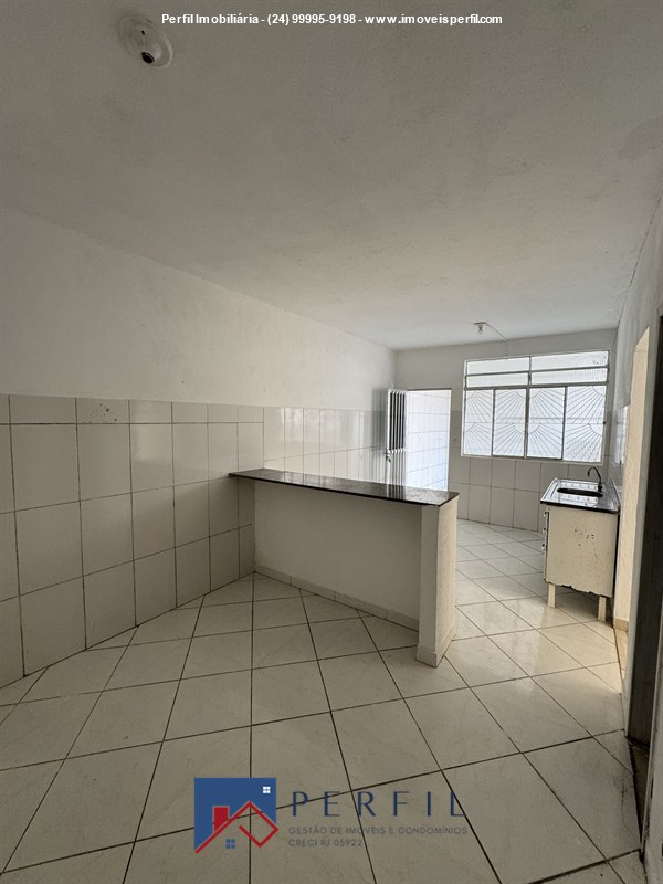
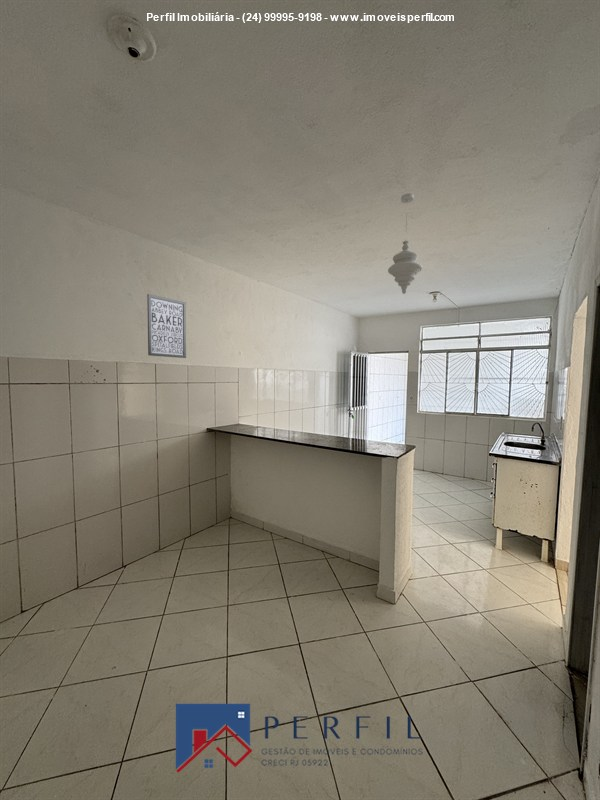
+ wall art (167, 327)
+ pendant light (405, 245)
